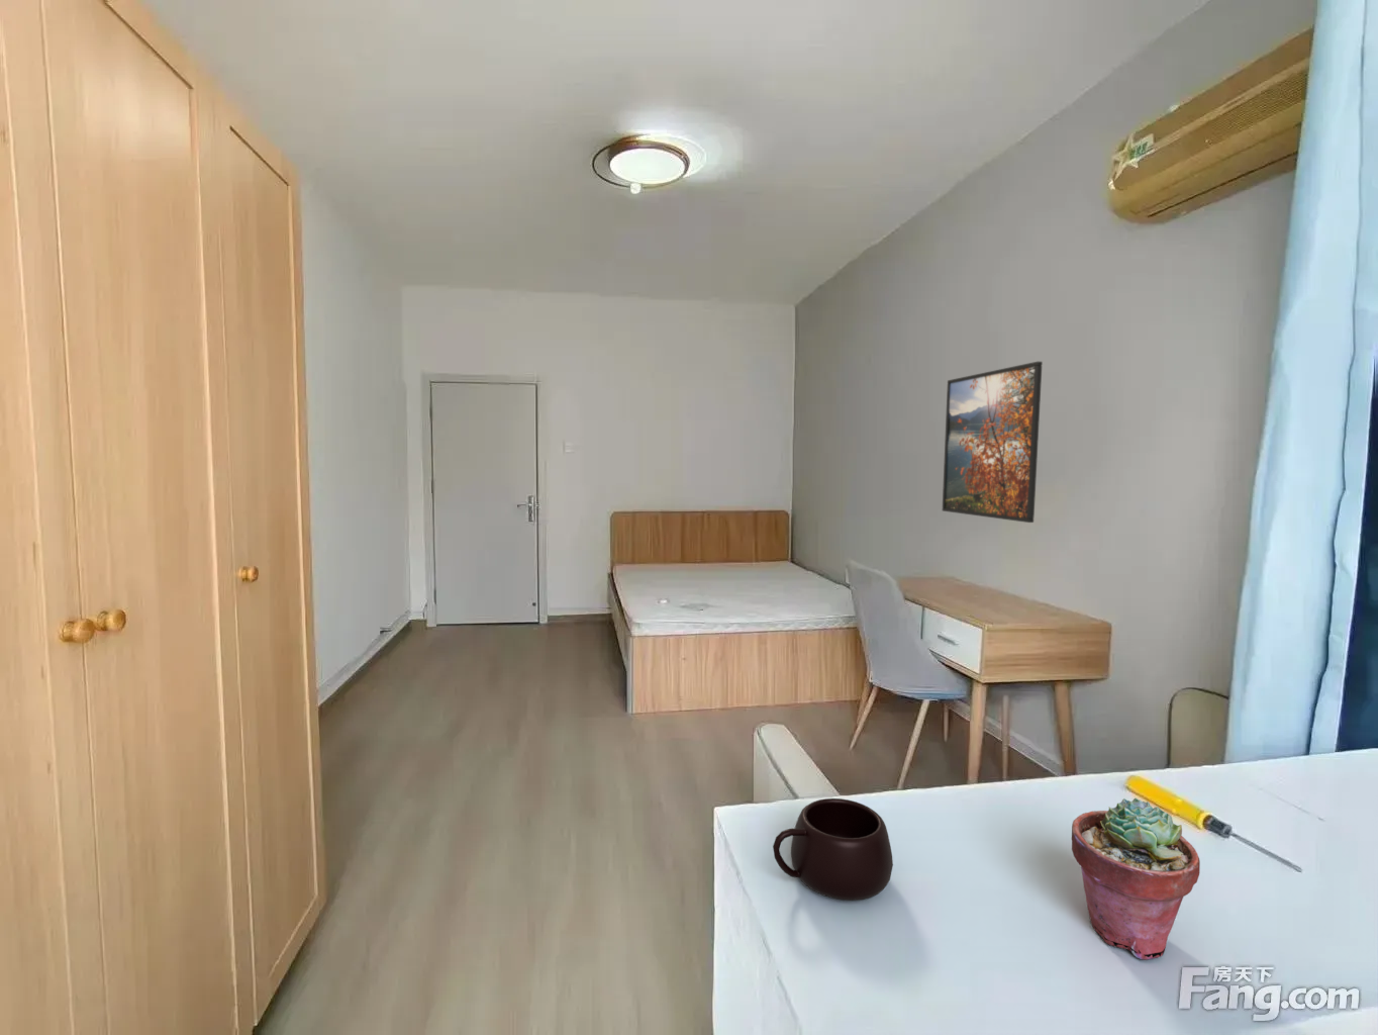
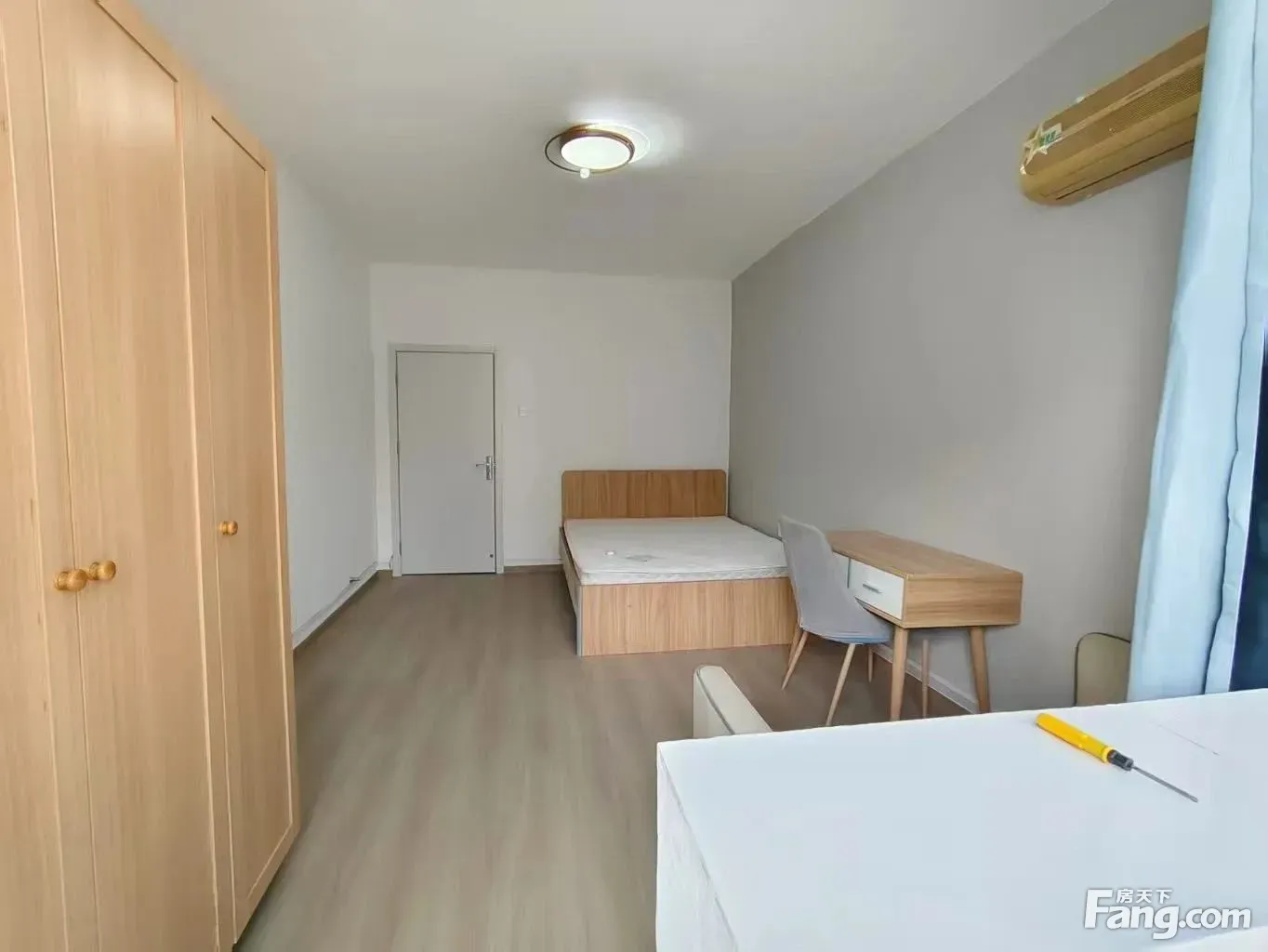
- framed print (986, 444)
- potted succulent (1131, 866)
- mug (829, 848)
